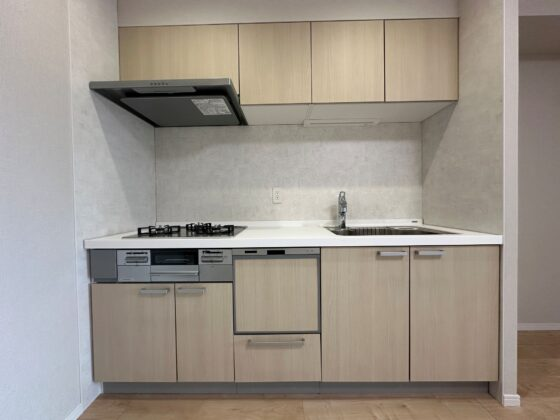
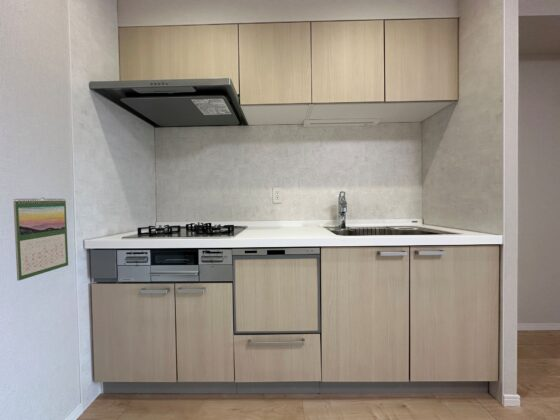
+ calendar (43, 234)
